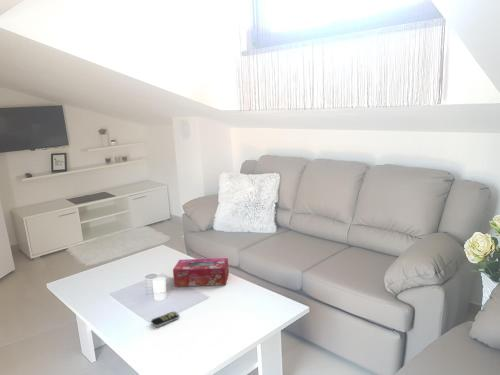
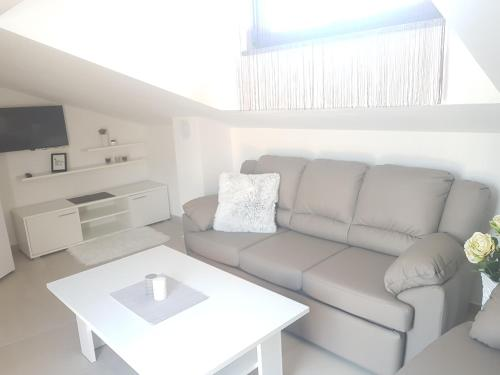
- remote control (165, 318)
- tissue box (201, 271)
